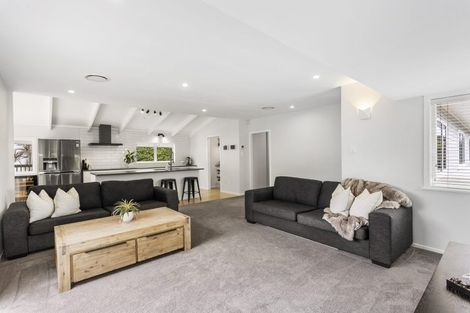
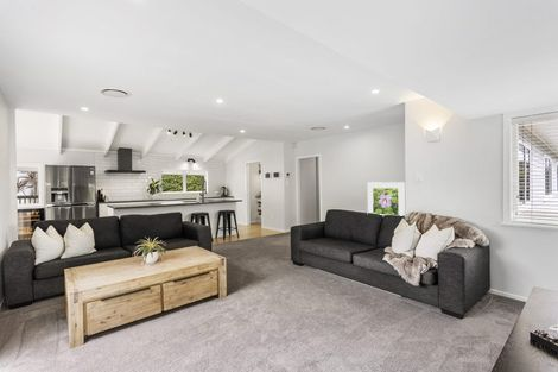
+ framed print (385, 201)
